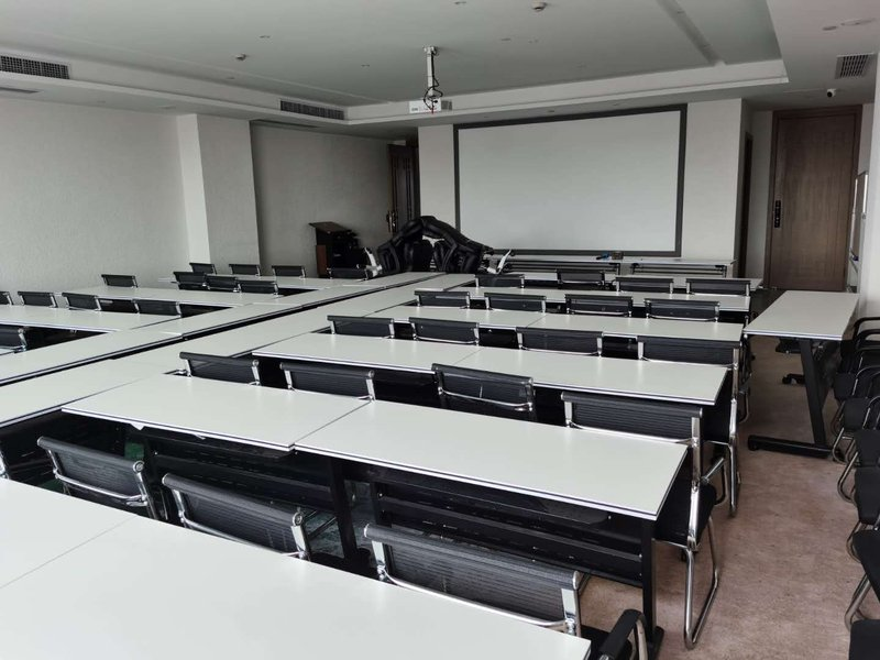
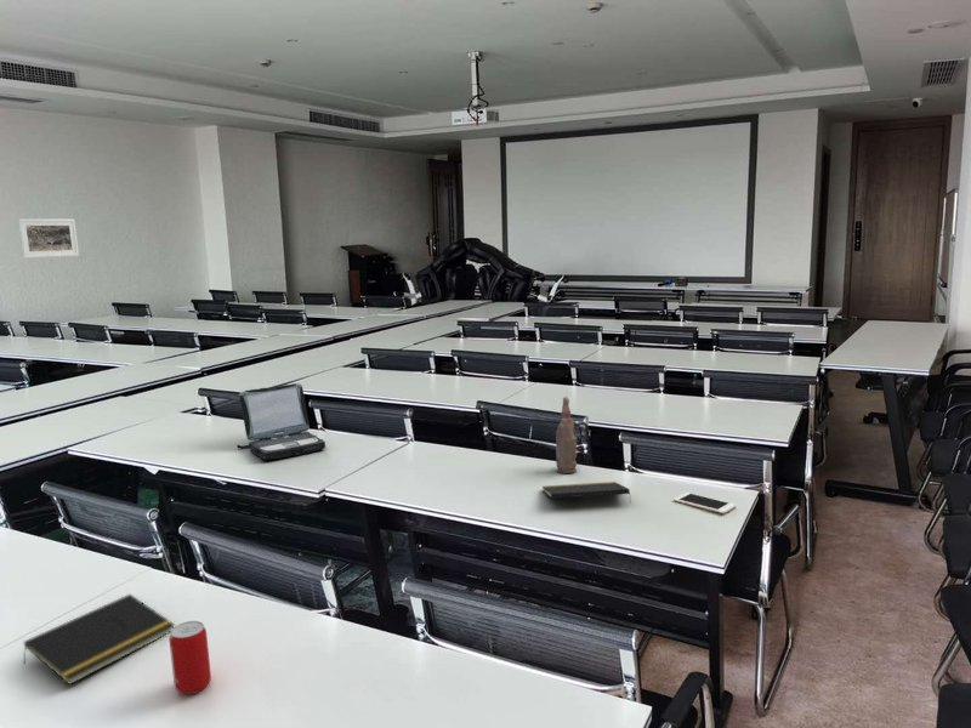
+ beverage can (189, 658)
+ notepad (102, 635)
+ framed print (49, 238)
+ laptop (280, 419)
+ cell phone (704, 502)
+ bottle (566, 433)
+ notepad (584, 489)
